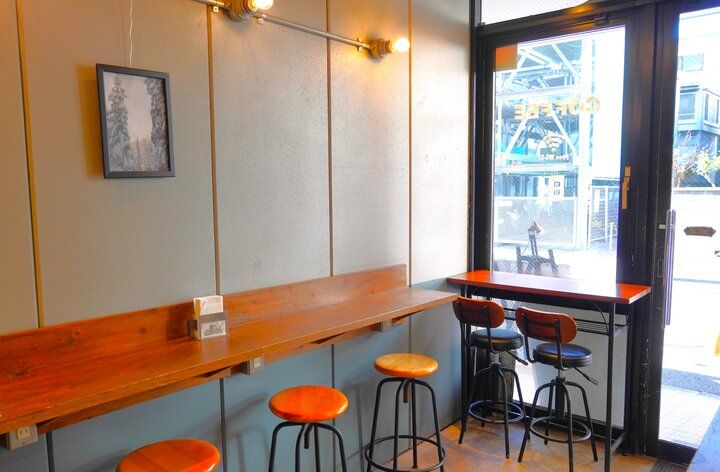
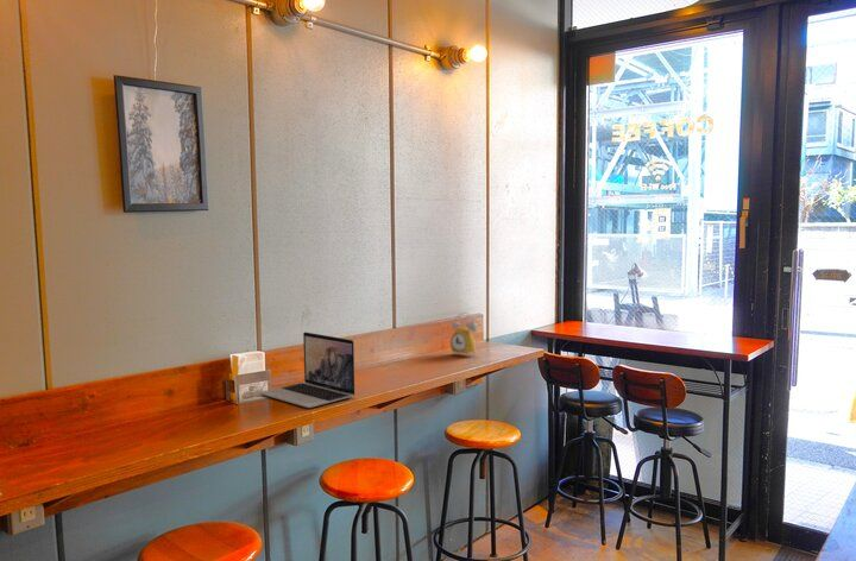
+ alarm clock (466, 333)
+ laptop (306, 367)
